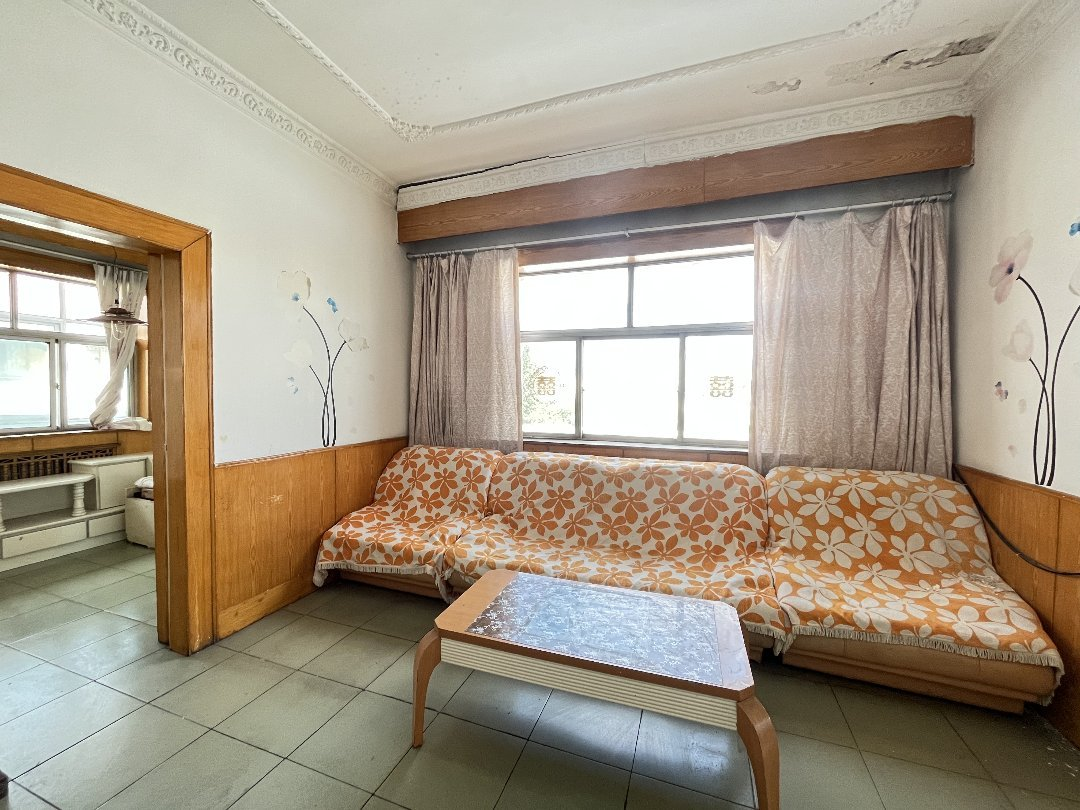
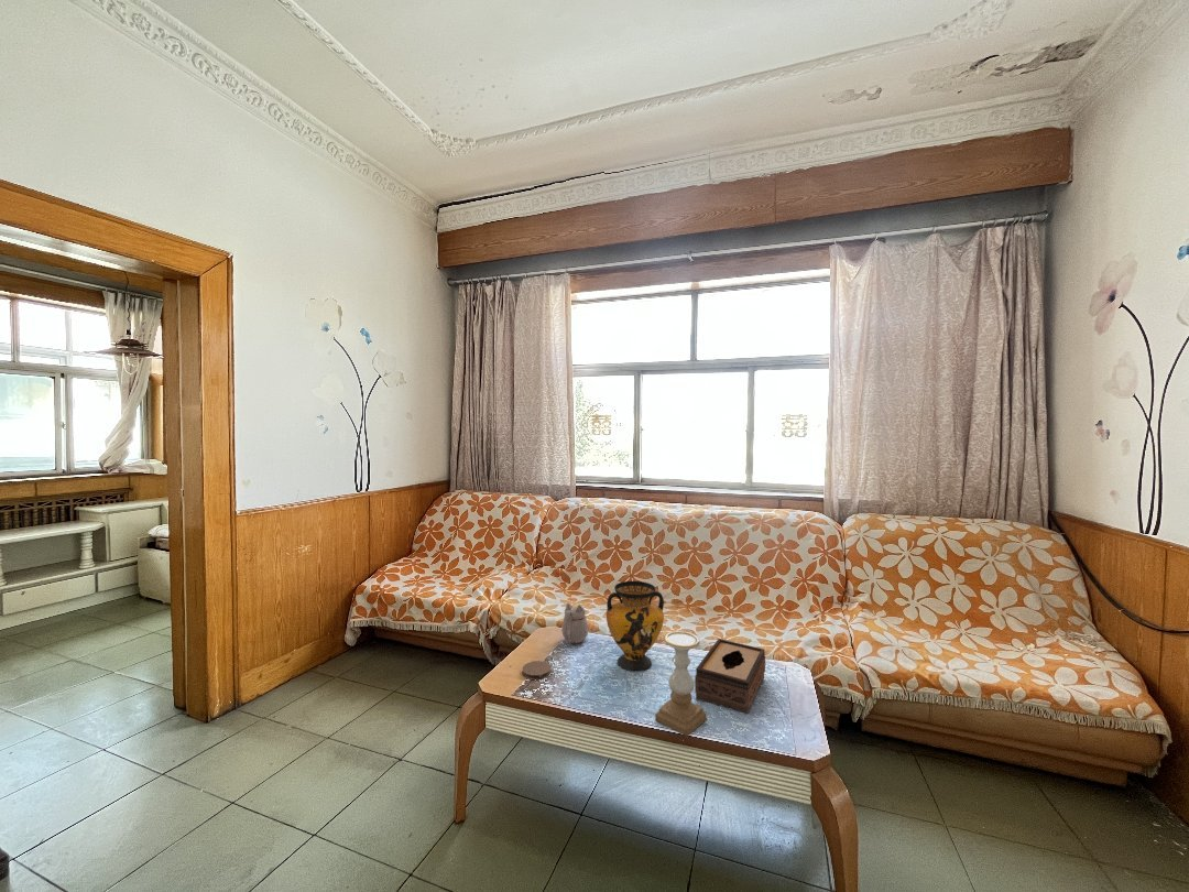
+ candle holder (680, 678)
+ teapot (574, 622)
+ coaster (536, 670)
+ tissue box (731, 673)
+ vase (634, 624)
